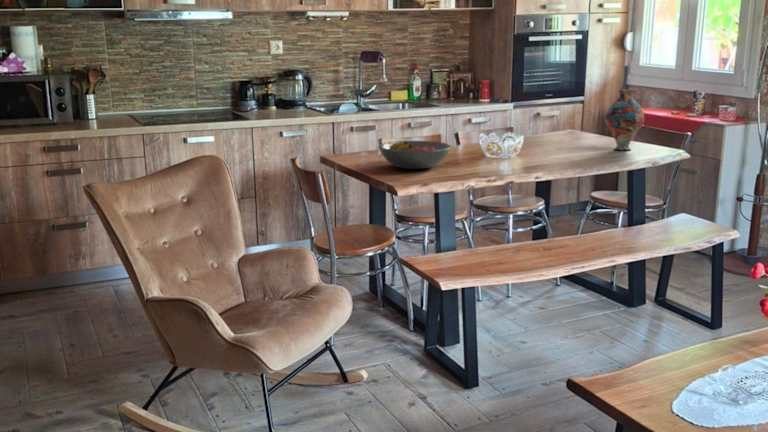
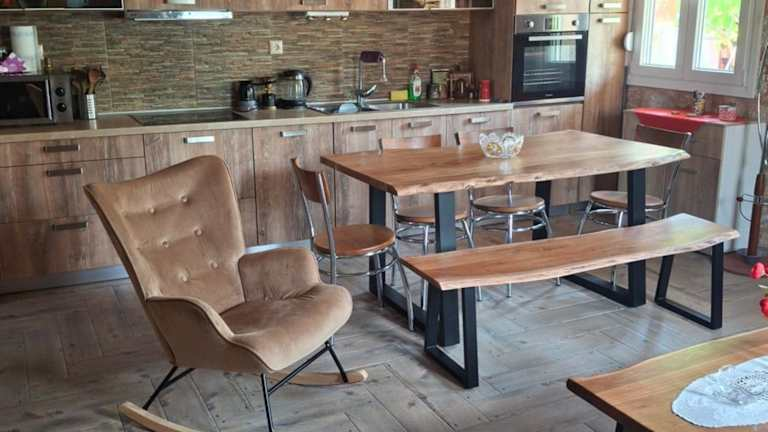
- vase (624, 119)
- fruit bowl (414, 153)
